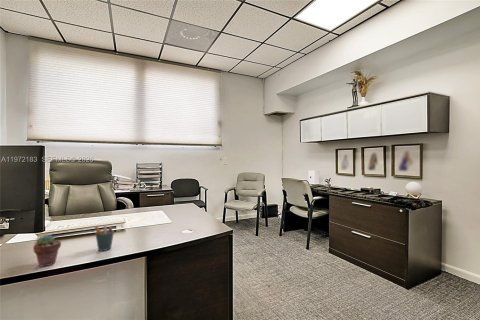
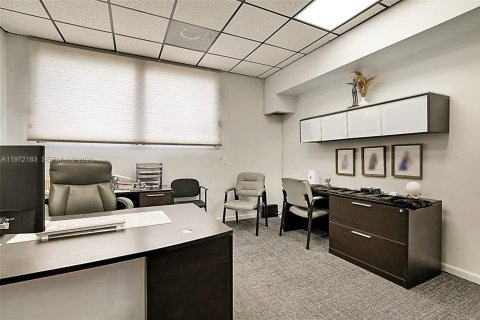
- potted succulent (47, 249)
- pen holder (104, 236)
